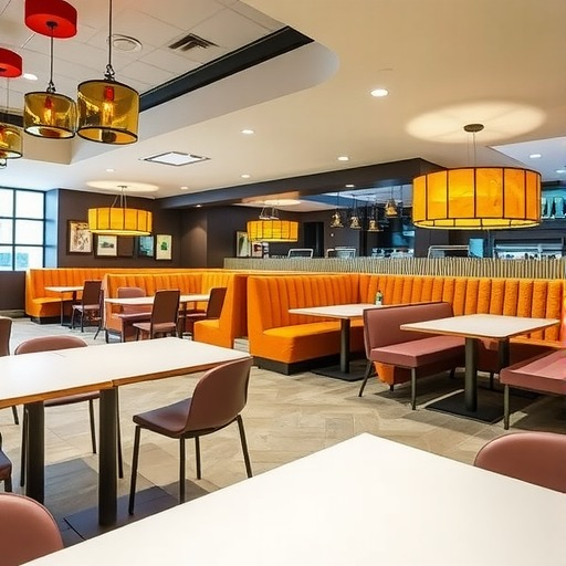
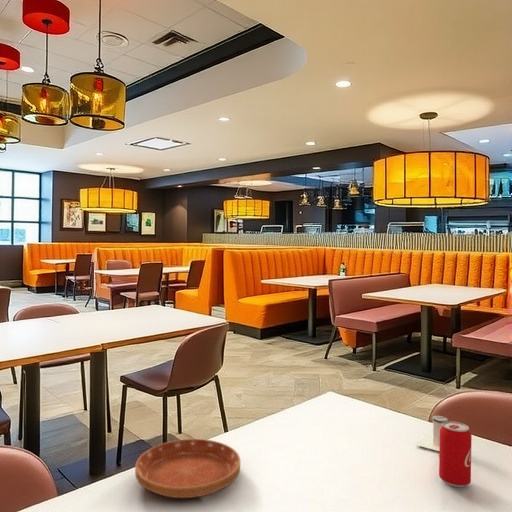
+ salt shaker (439, 431)
+ beverage can (455, 453)
+ saucer (188, 467)
